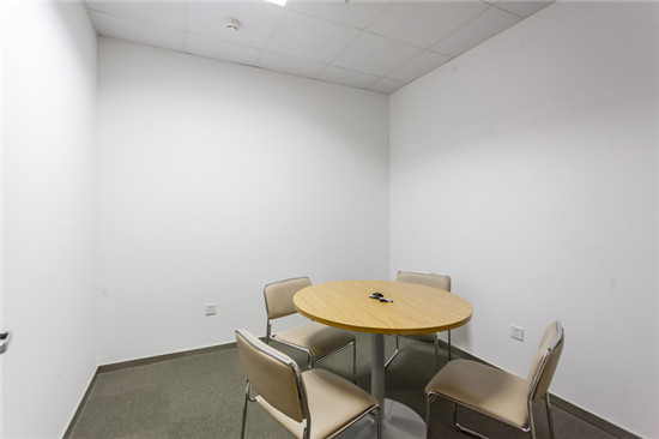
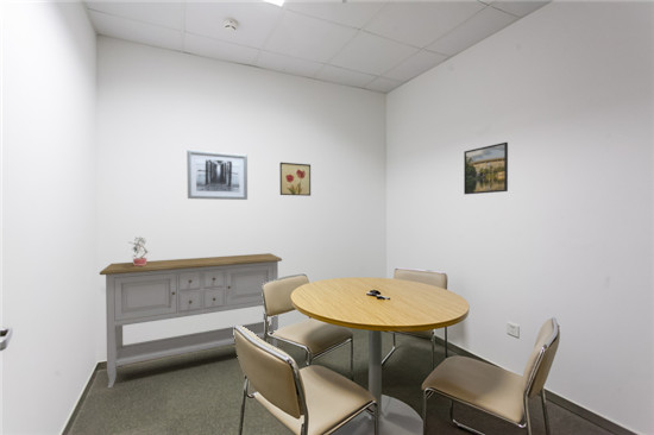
+ wall art (295, 179)
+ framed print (484, 170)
+ wall art (218, 176)
+ sideboard (201, 310)
+ potted plant (138, 251)
